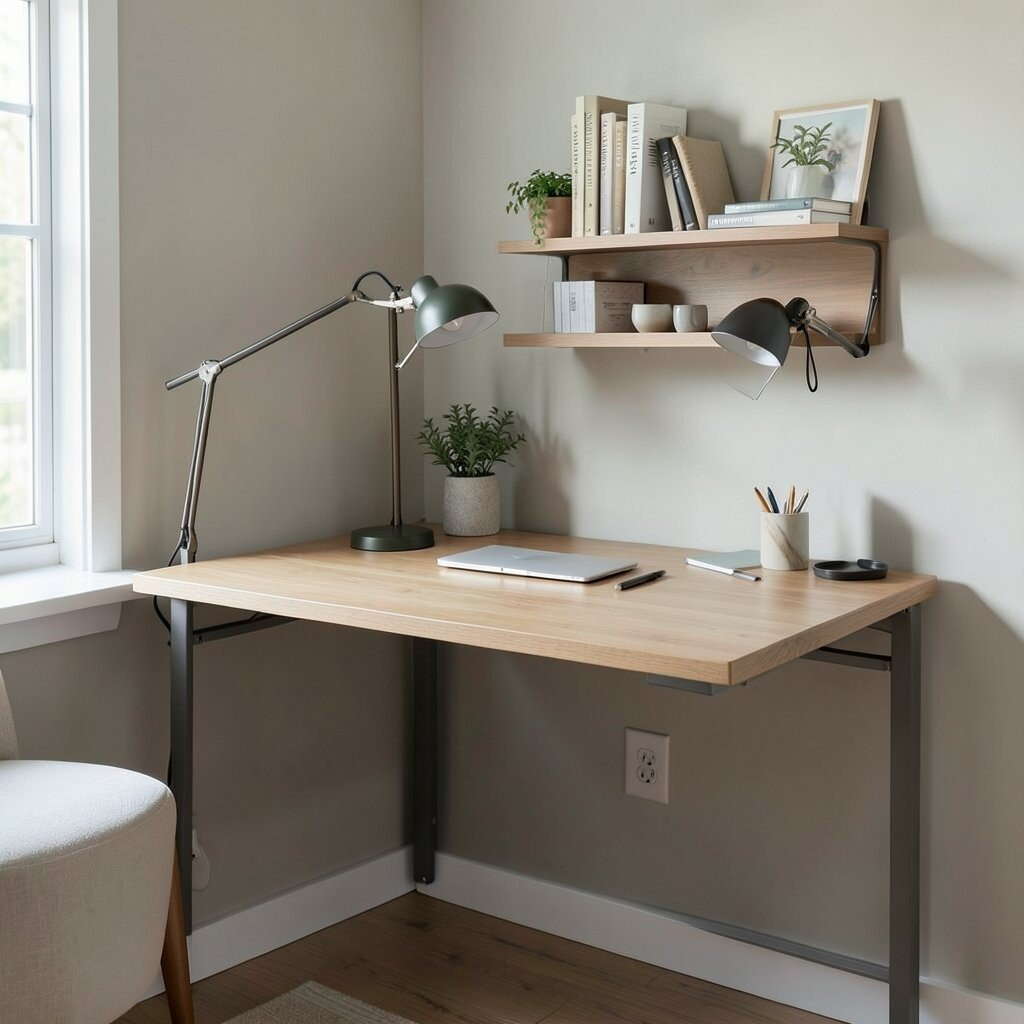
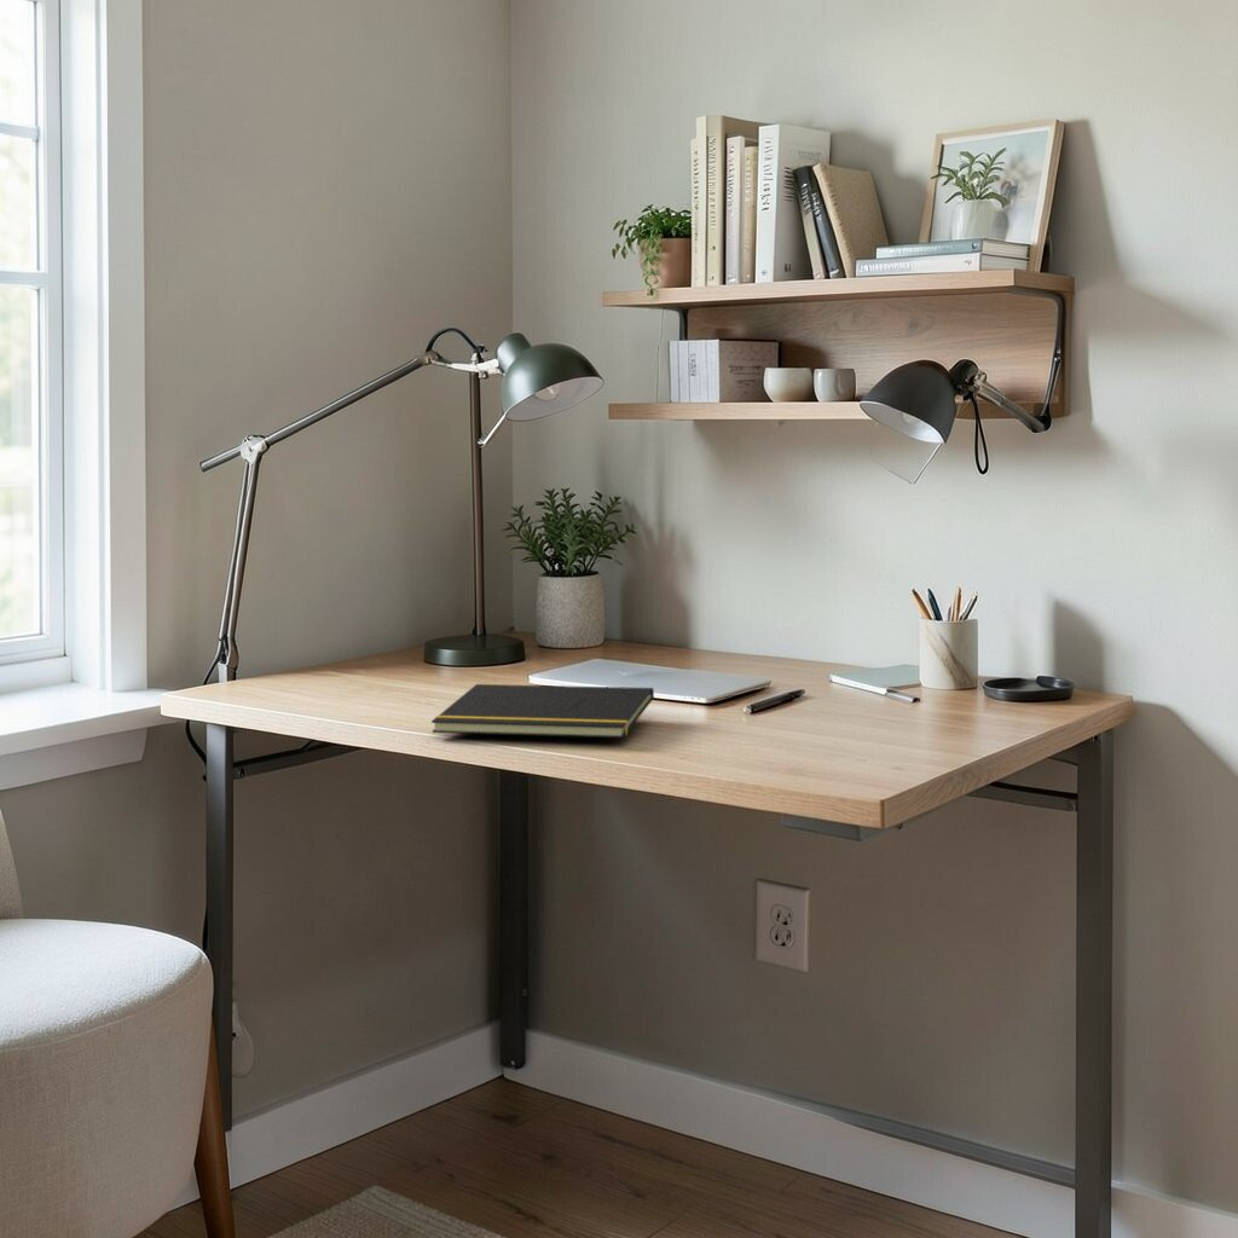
+ notepad (545, 708)
